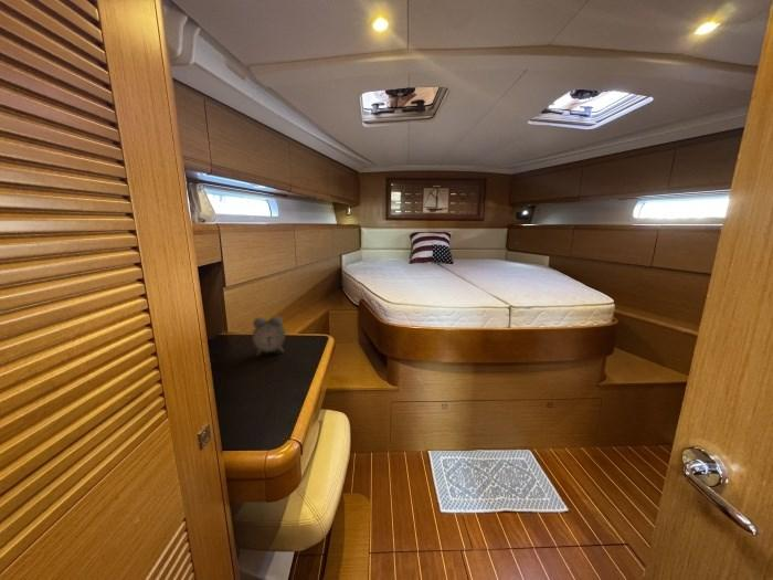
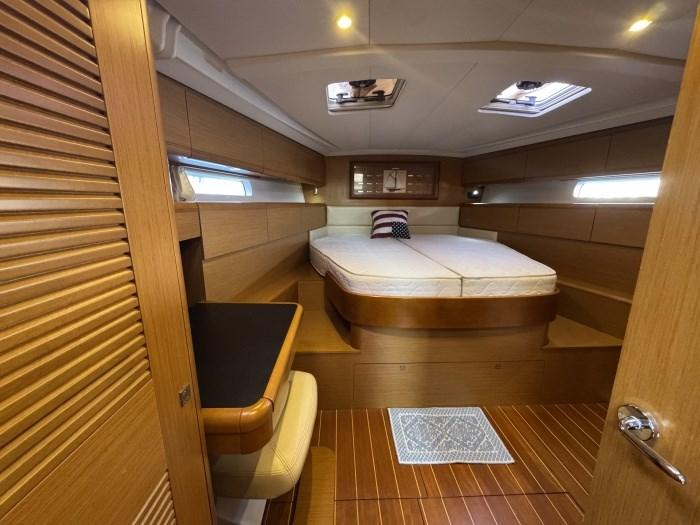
- alarm clock (269, 334)
